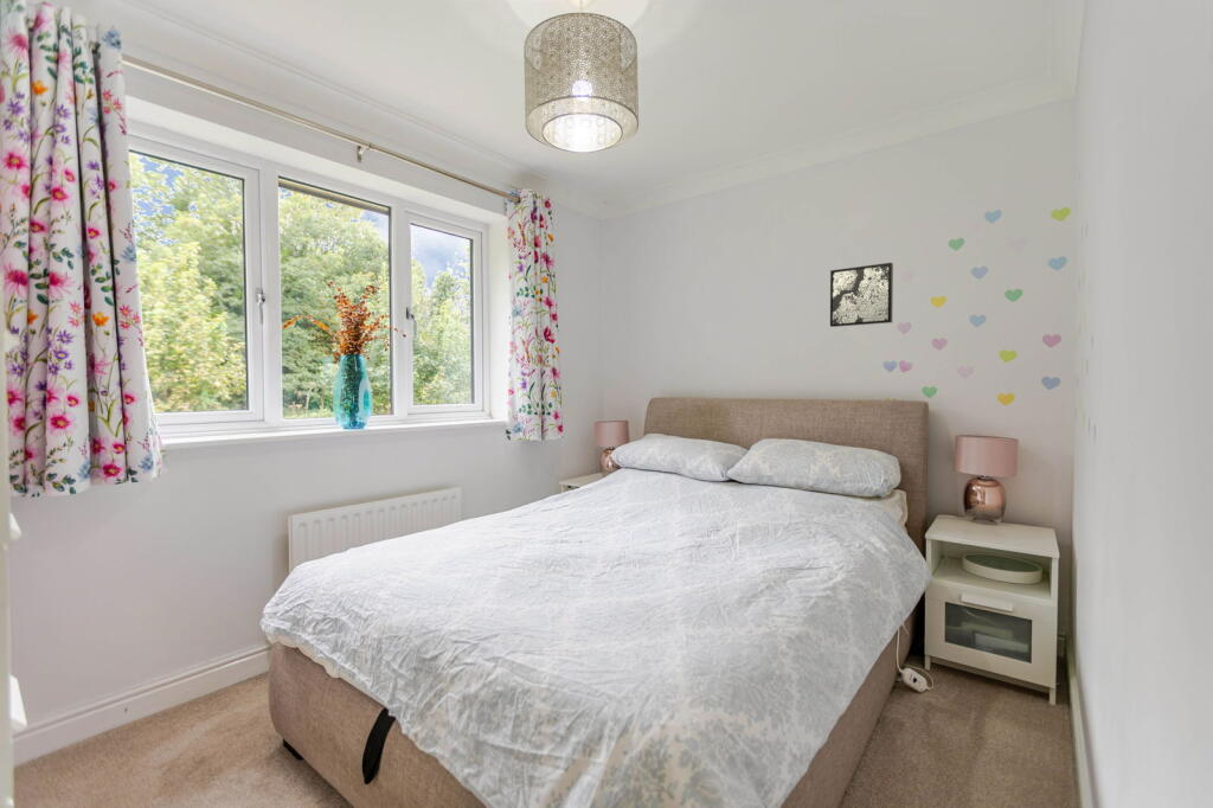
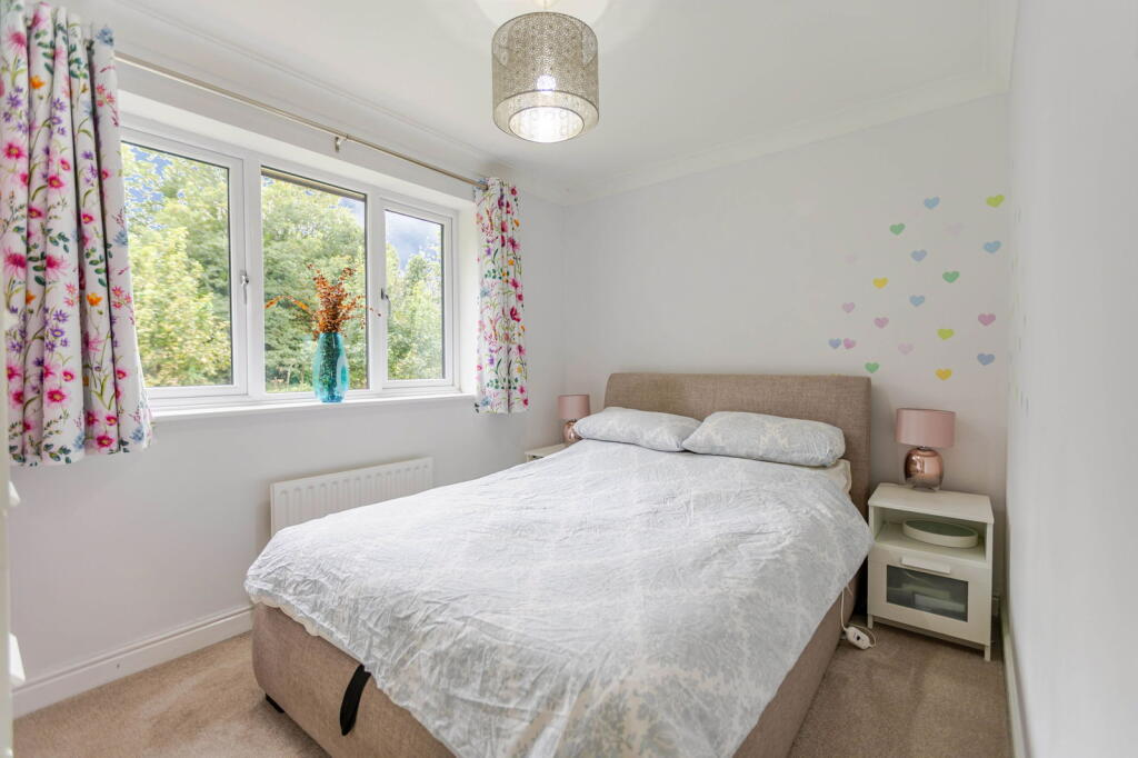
- wall art (860, 295)
